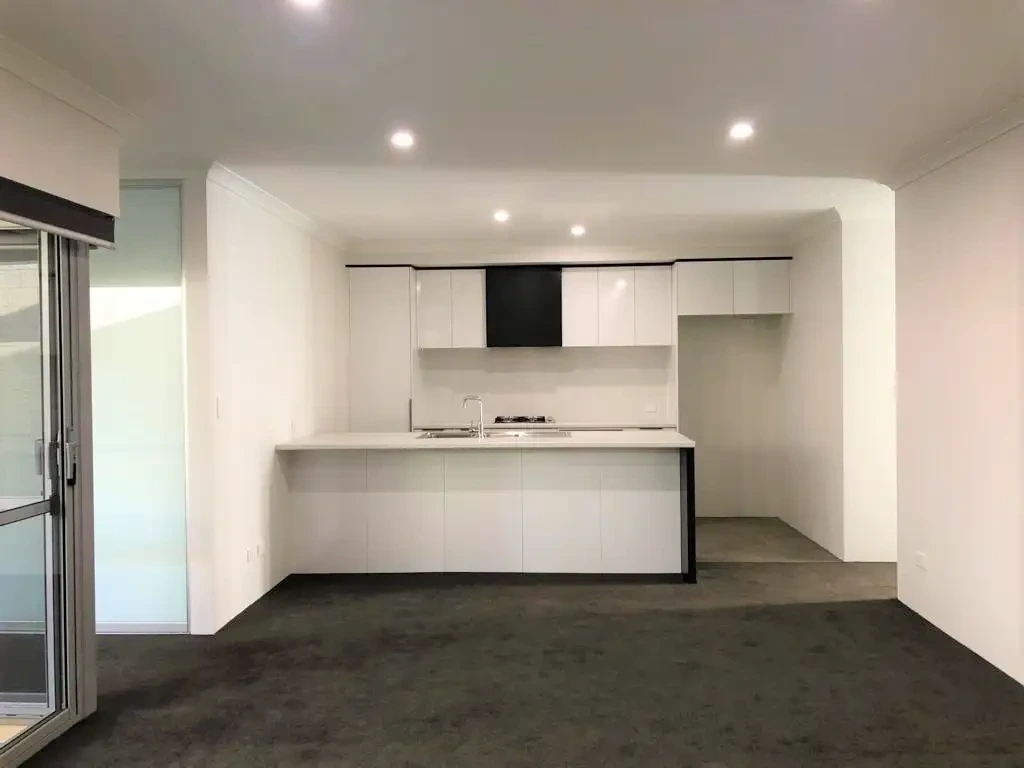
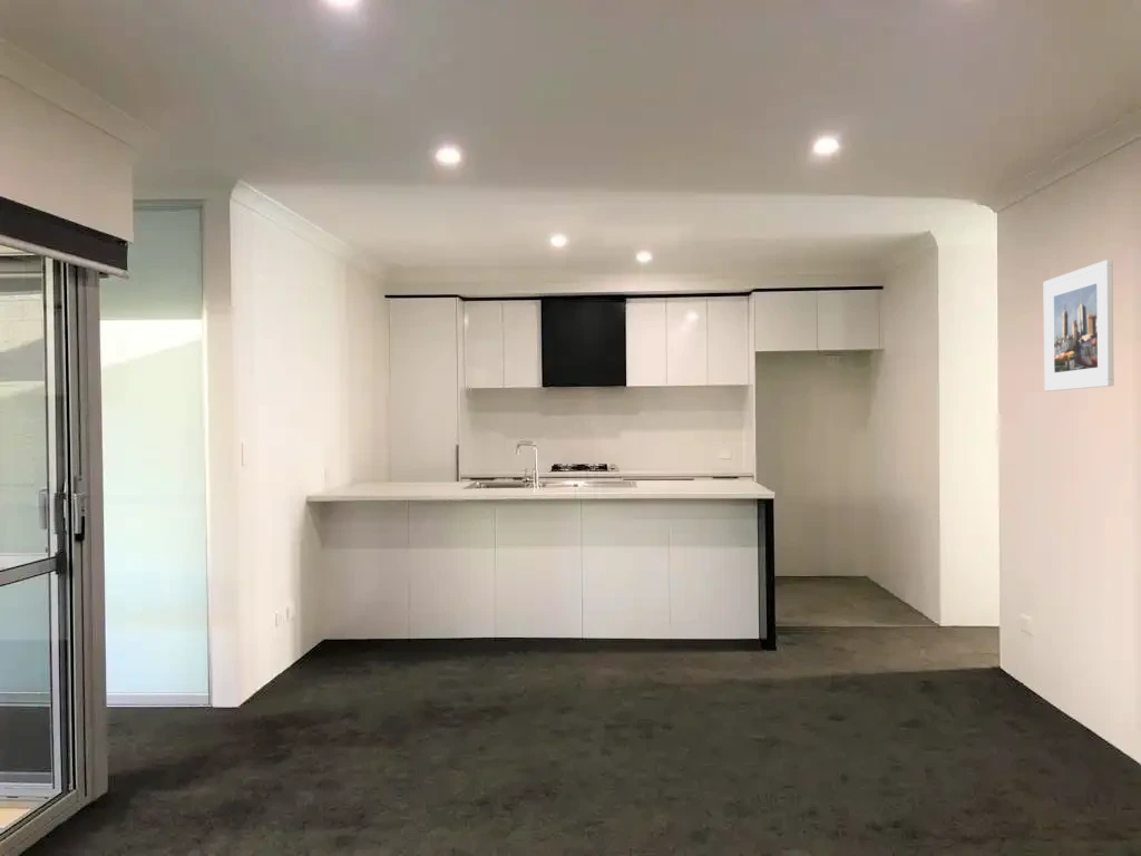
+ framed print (1075, 330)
